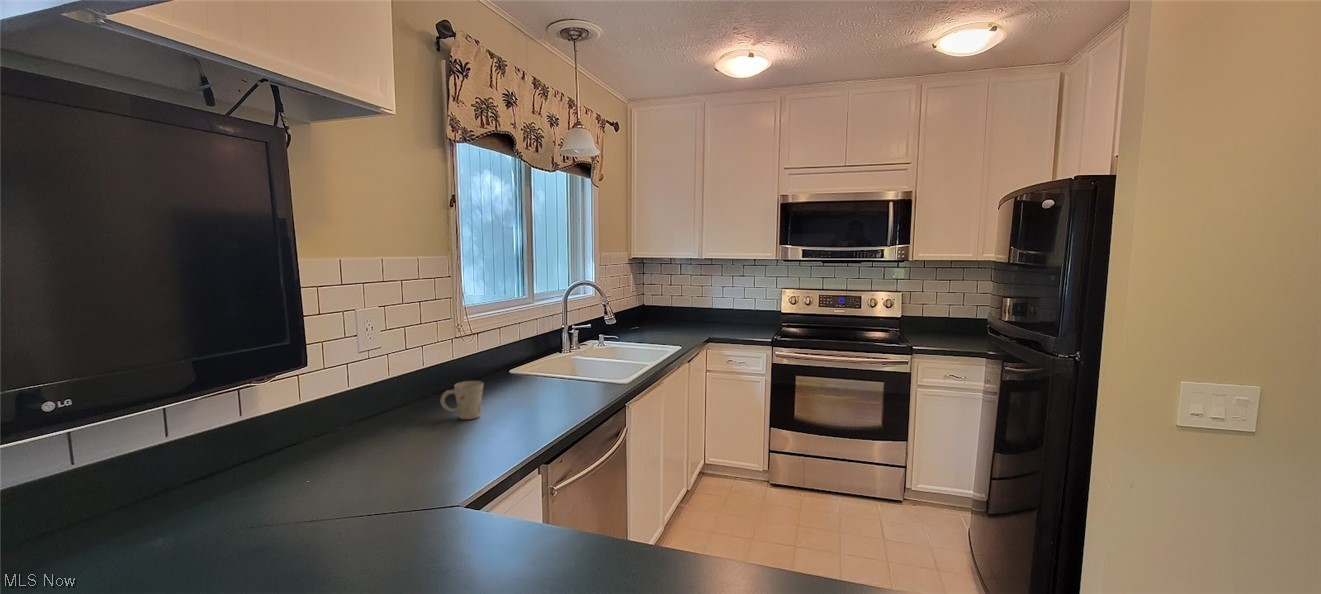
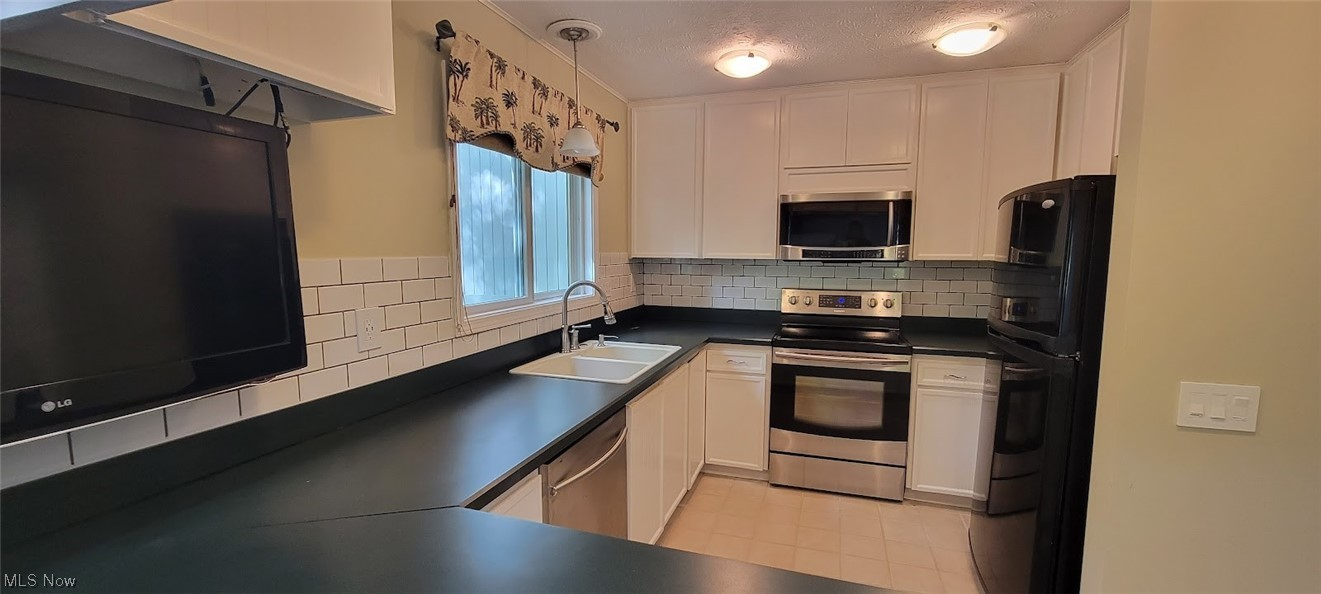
- mug (462, 400)
